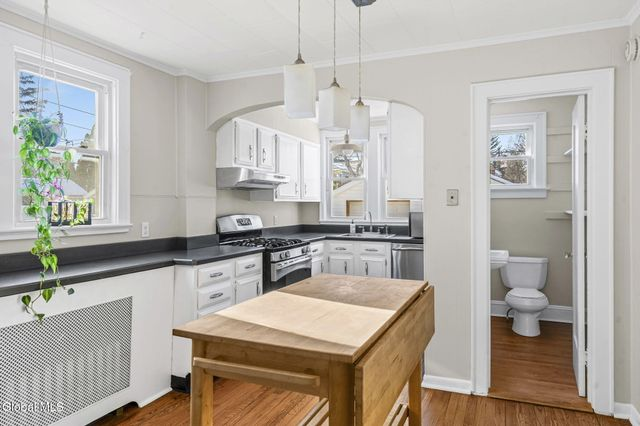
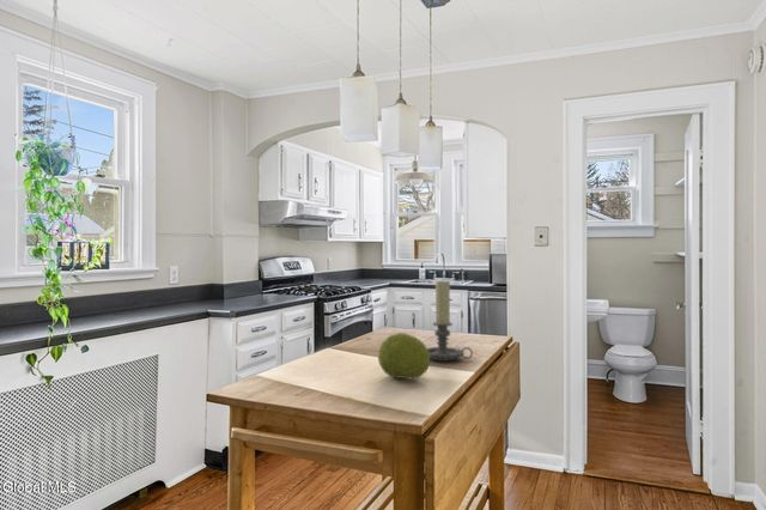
+ fruit (403, 354)
+ candle holder (446, 318)
